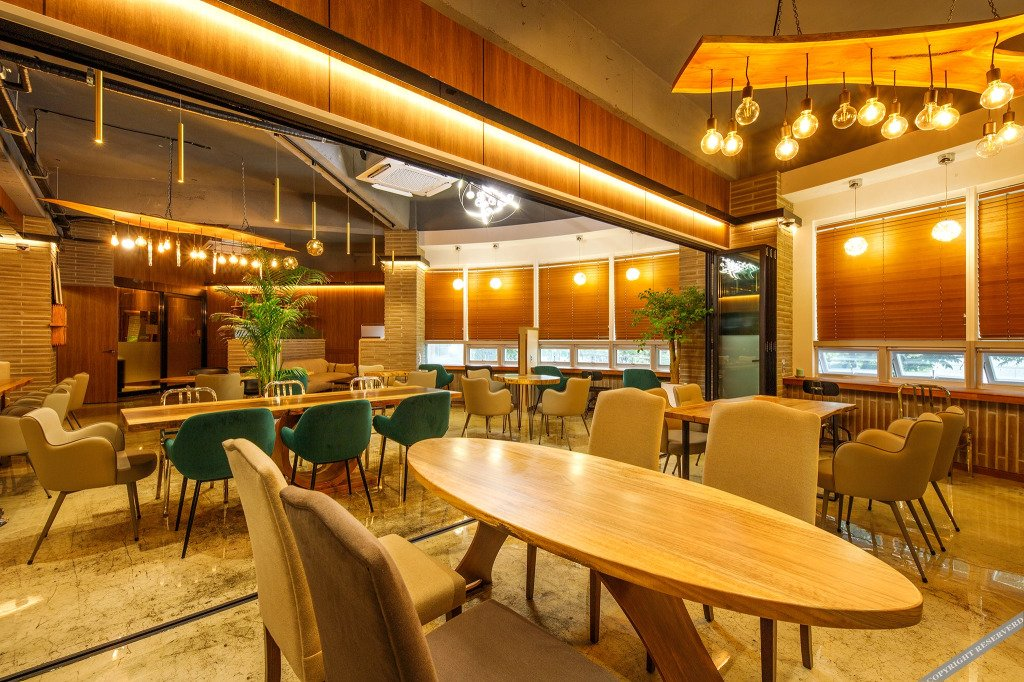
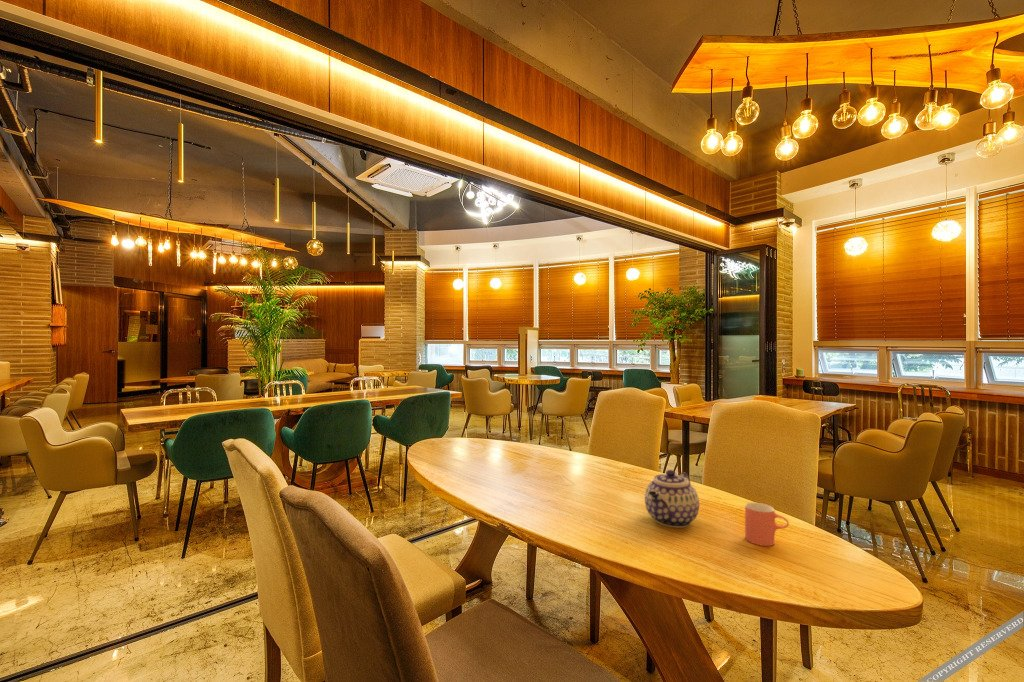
+ cup (766, 524)
+ teapot (671, 495)
